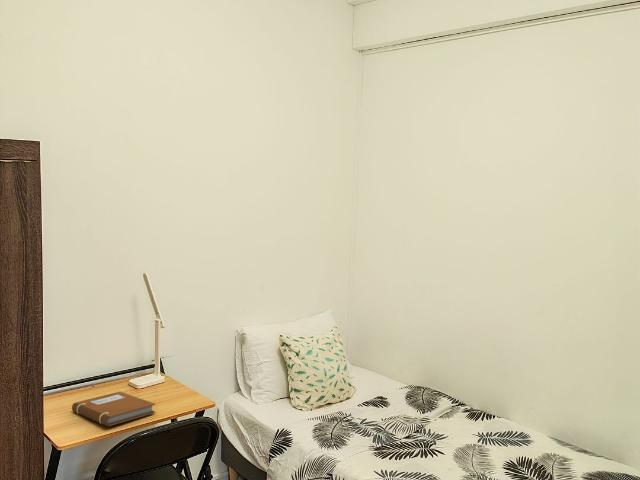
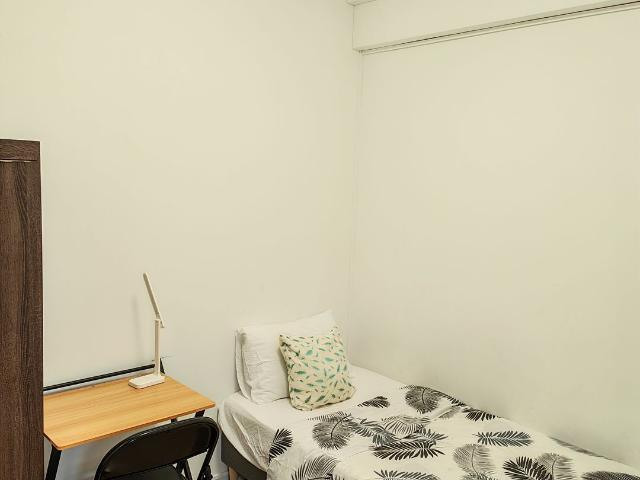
- notebook (112, 407)
